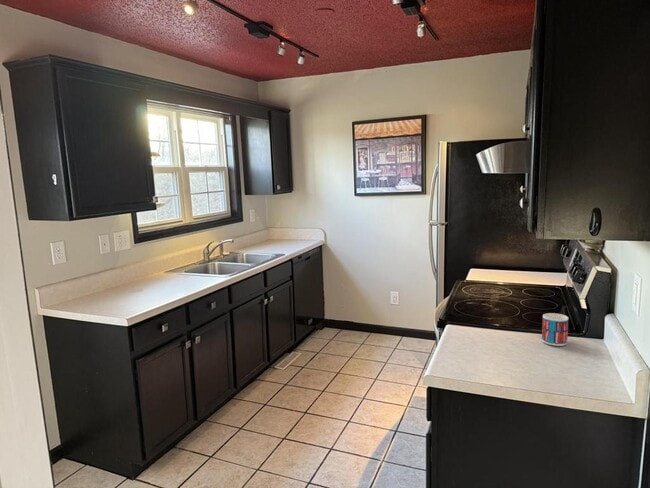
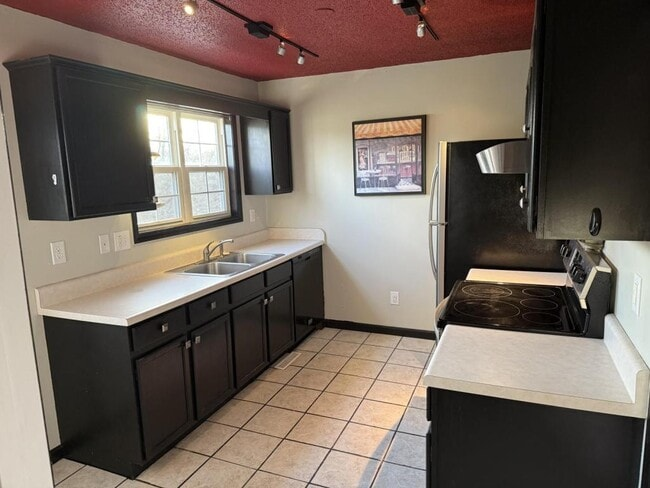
- mug (554, 327)
